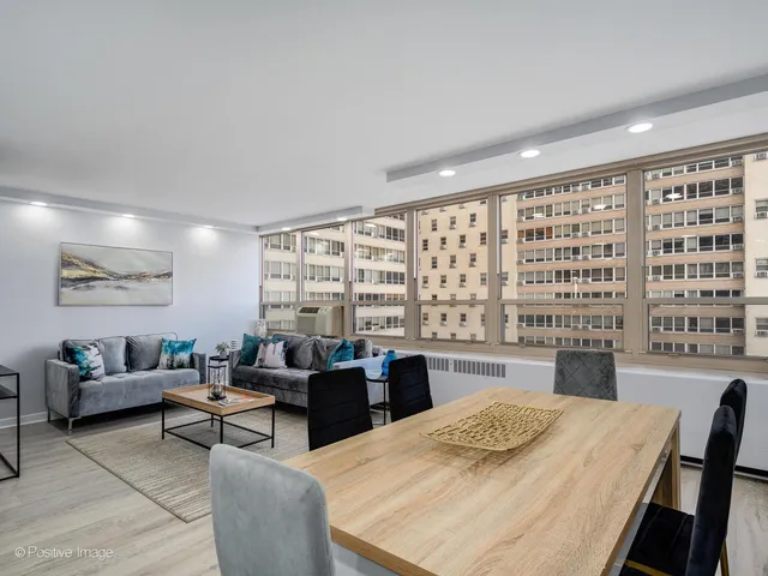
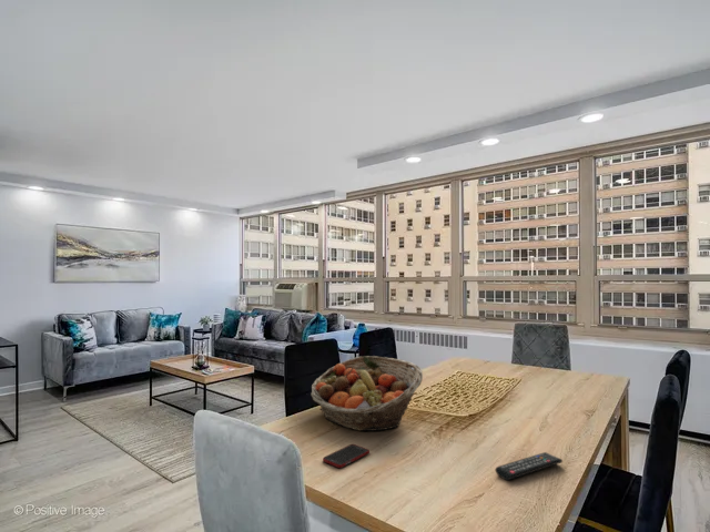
+ fruit basket (365, 389)
+ remote control (529, 466)
+ cell phone (346, 456)
